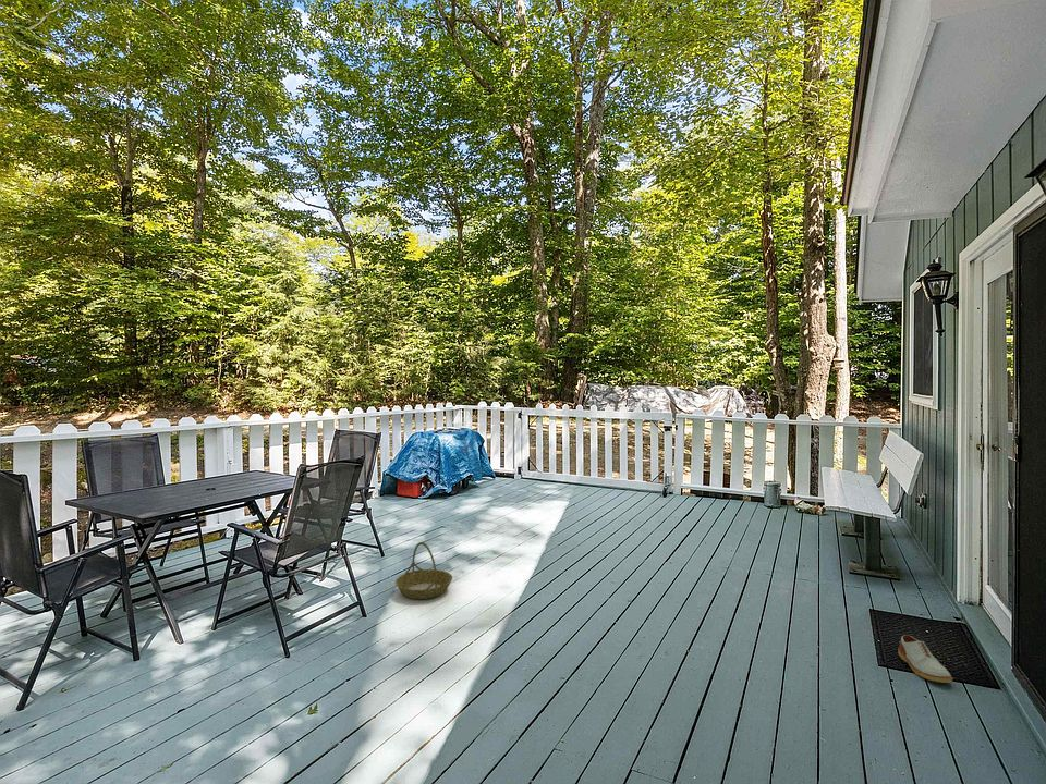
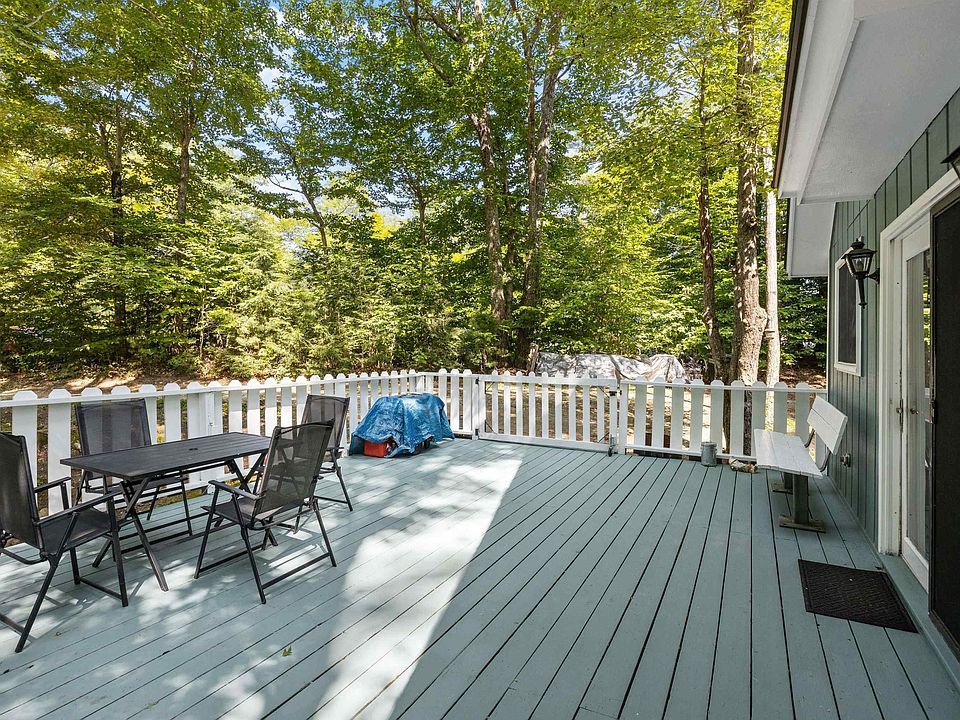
- shoe (922, 656)
- basket (424, 569)
